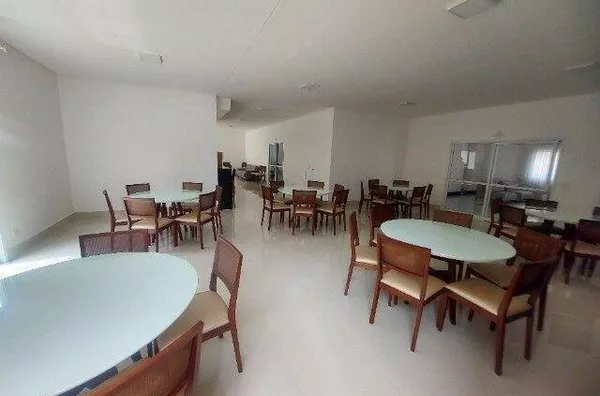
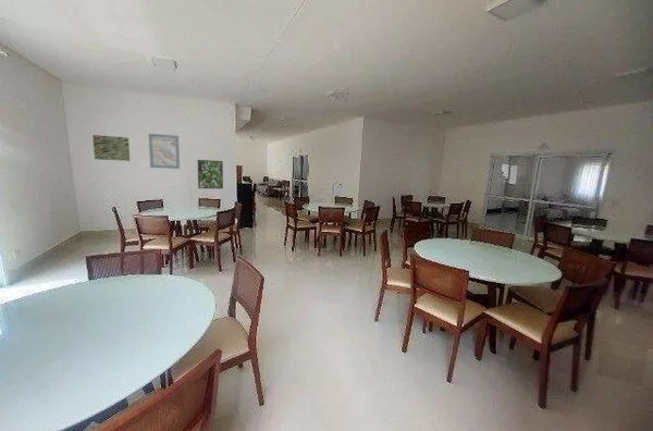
+ wall art (111, 148)
+ wall art (164, 151)
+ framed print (210, 174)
